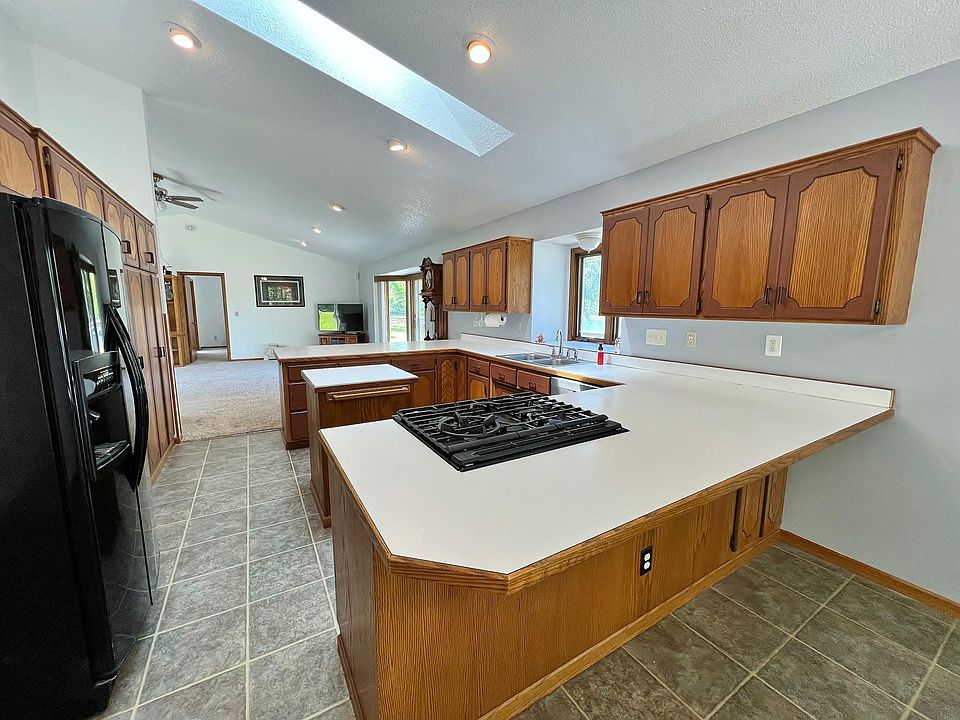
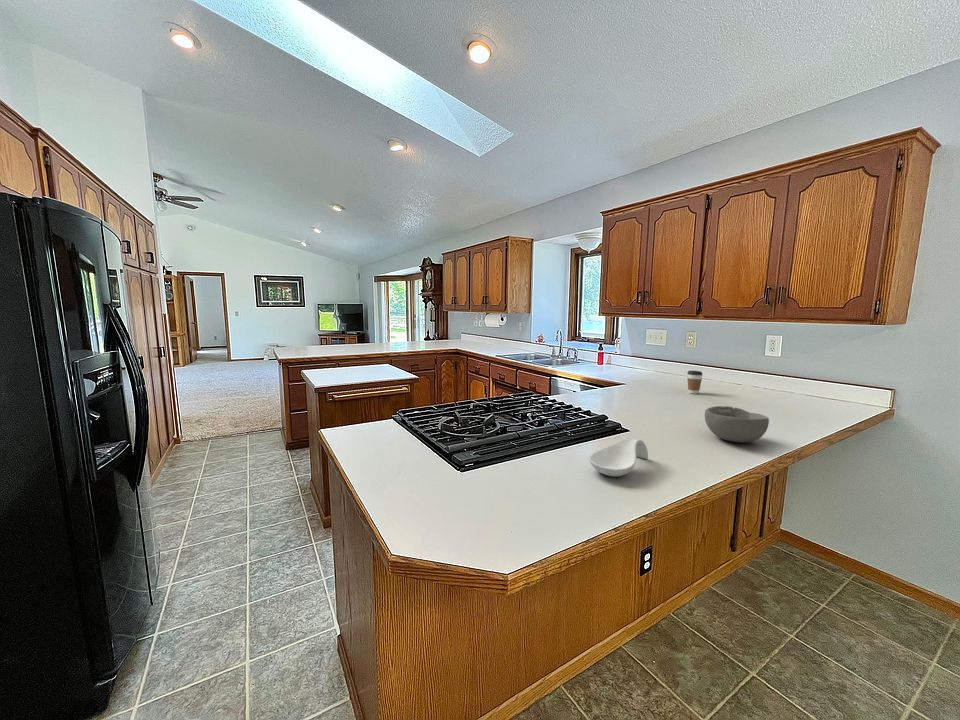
+ bowl (734, 425)
+ spoon rest (622, 454)
+ coffee cup (694, 381)
